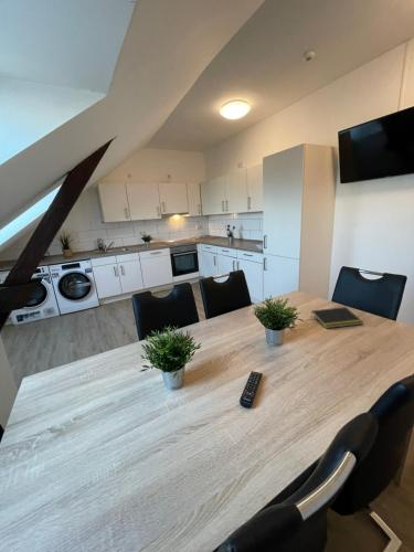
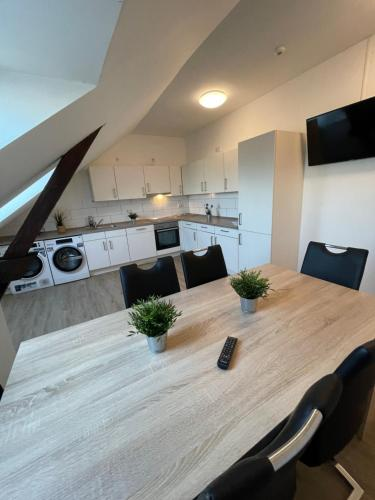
- notepad (336, 317)
